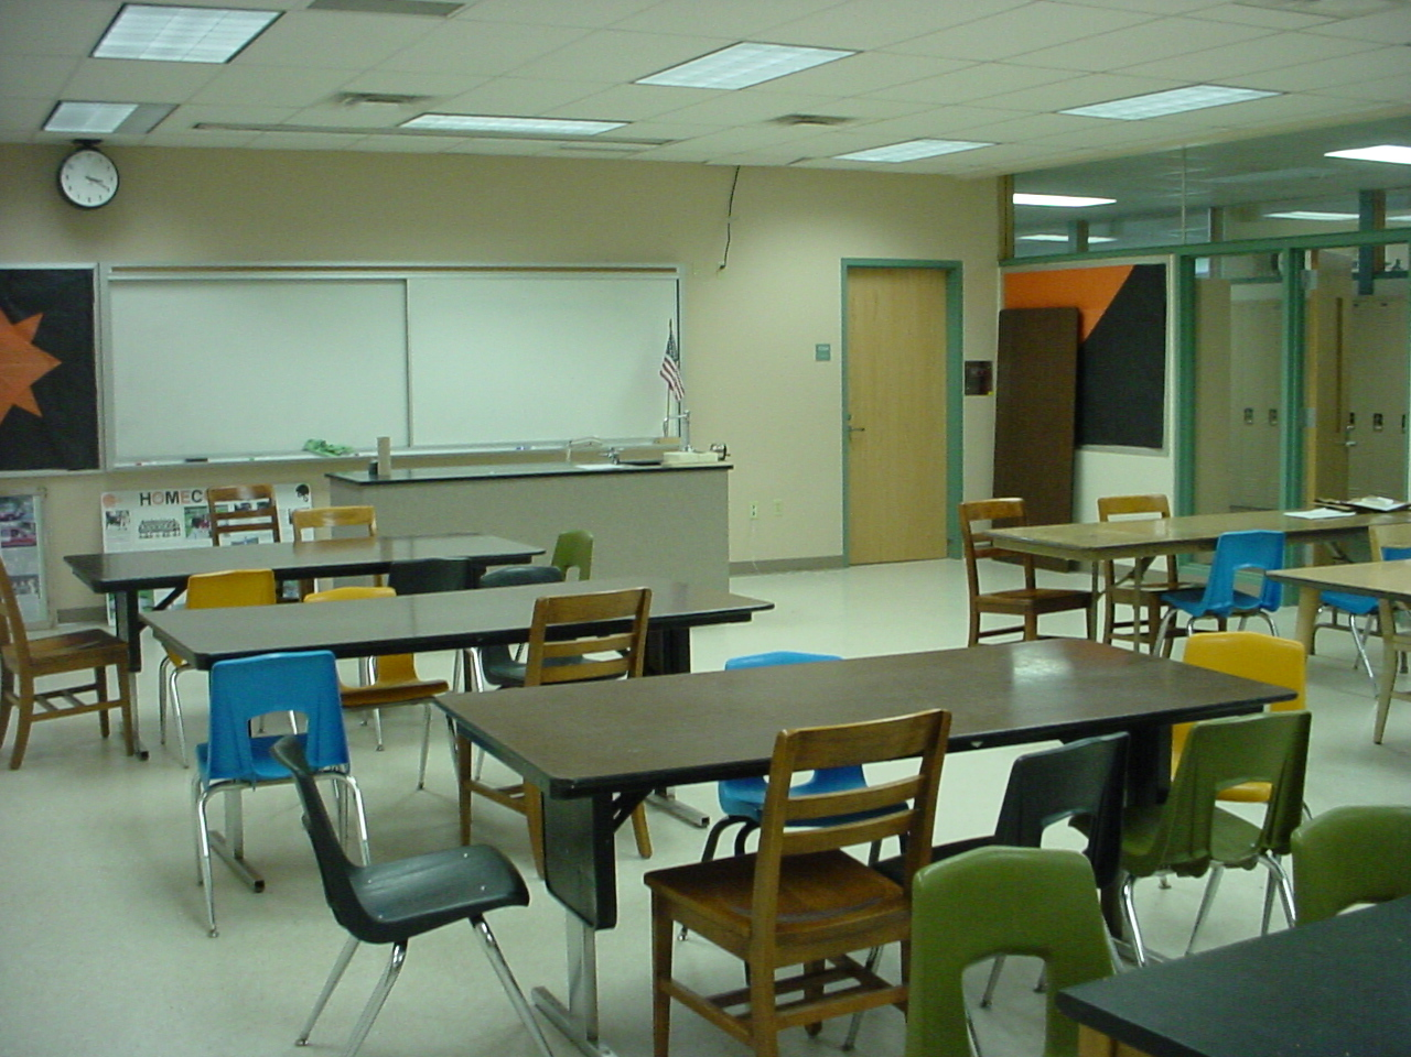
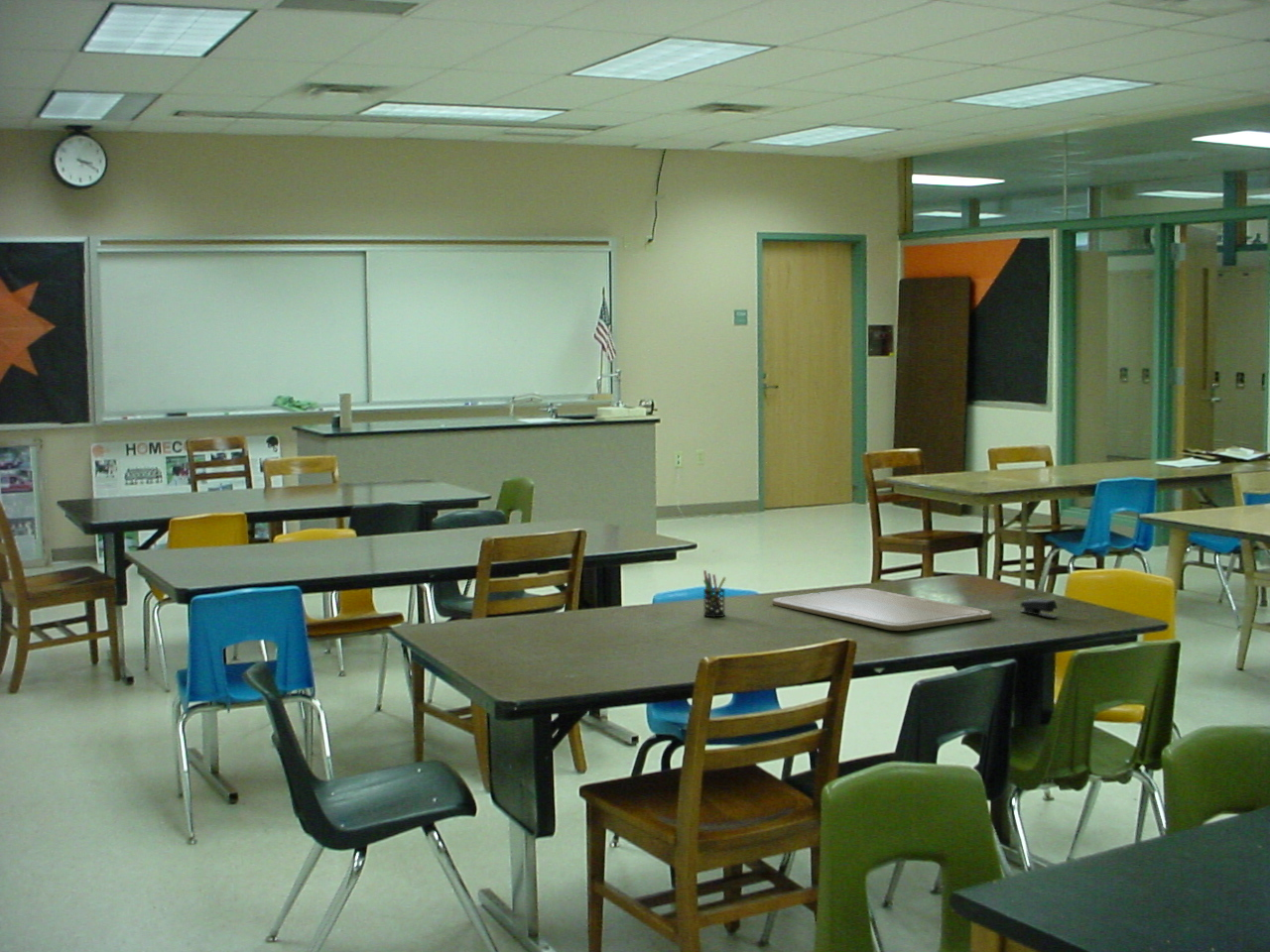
+ chopping board (878, 607)
+ pen holder (711, 593)
+ stapler (1038, 606)
